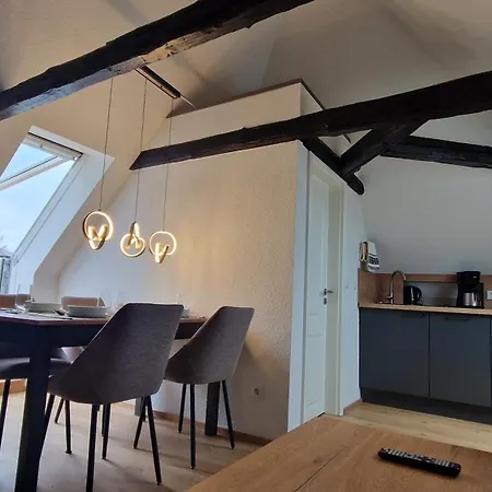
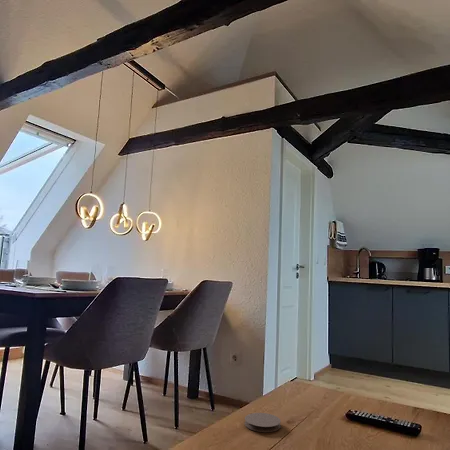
+ coaster (262, 422)
